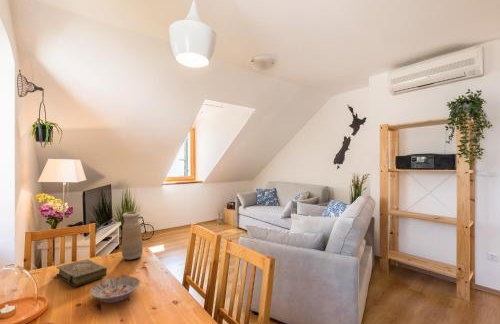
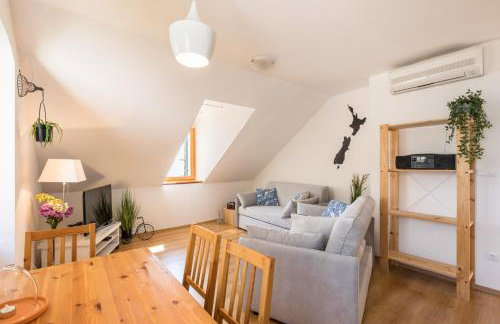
- book (81, 271)
- vase (132, 235)
- bowl (116, 291)
